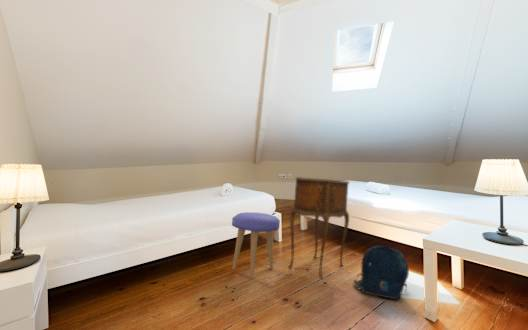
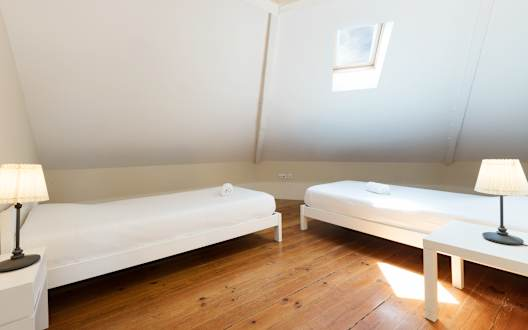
- side table (324, 223)
- backpack (380, 267)
- stool (254, 242)
